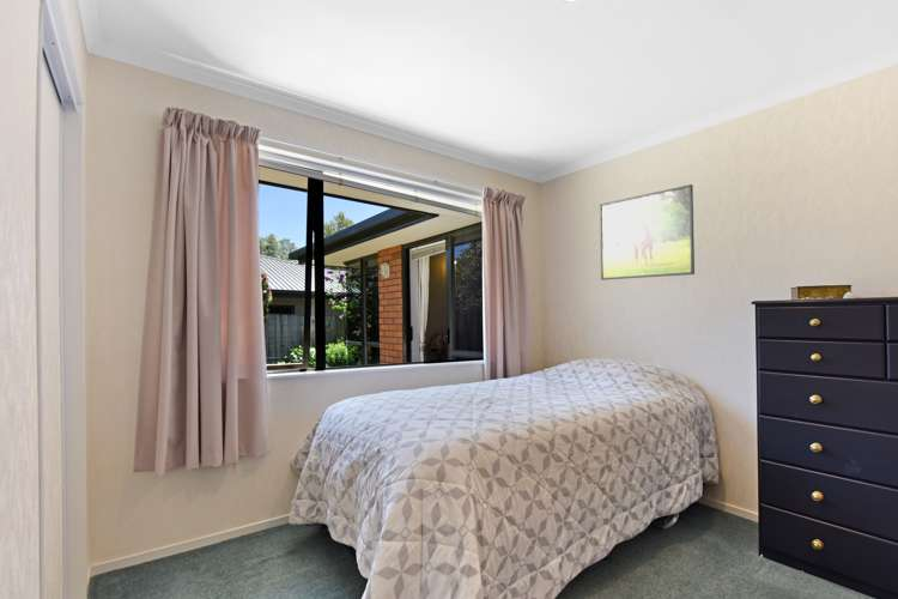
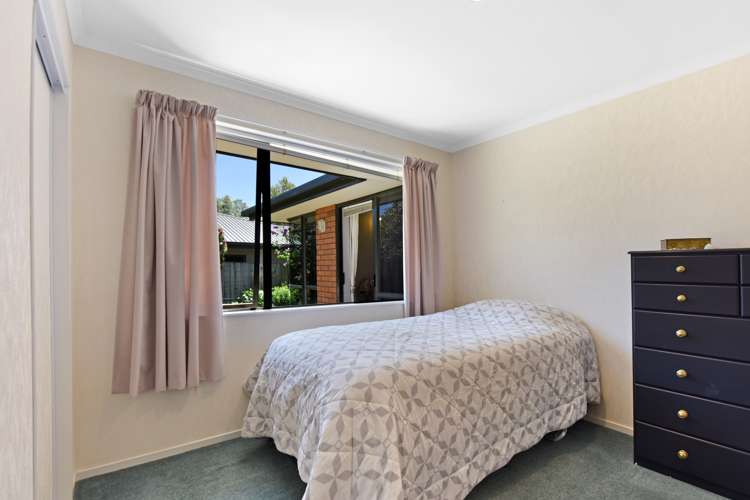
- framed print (643, 236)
